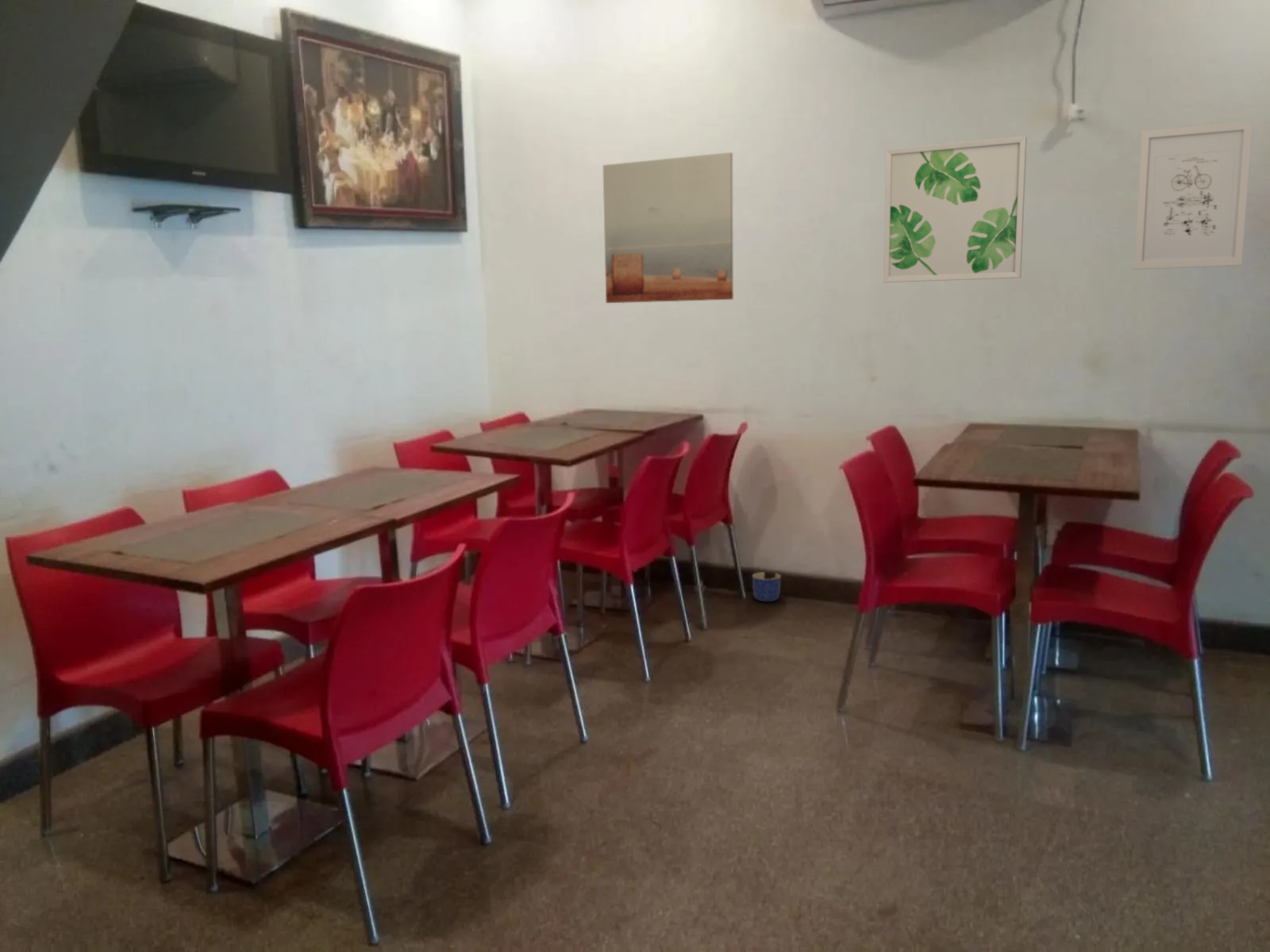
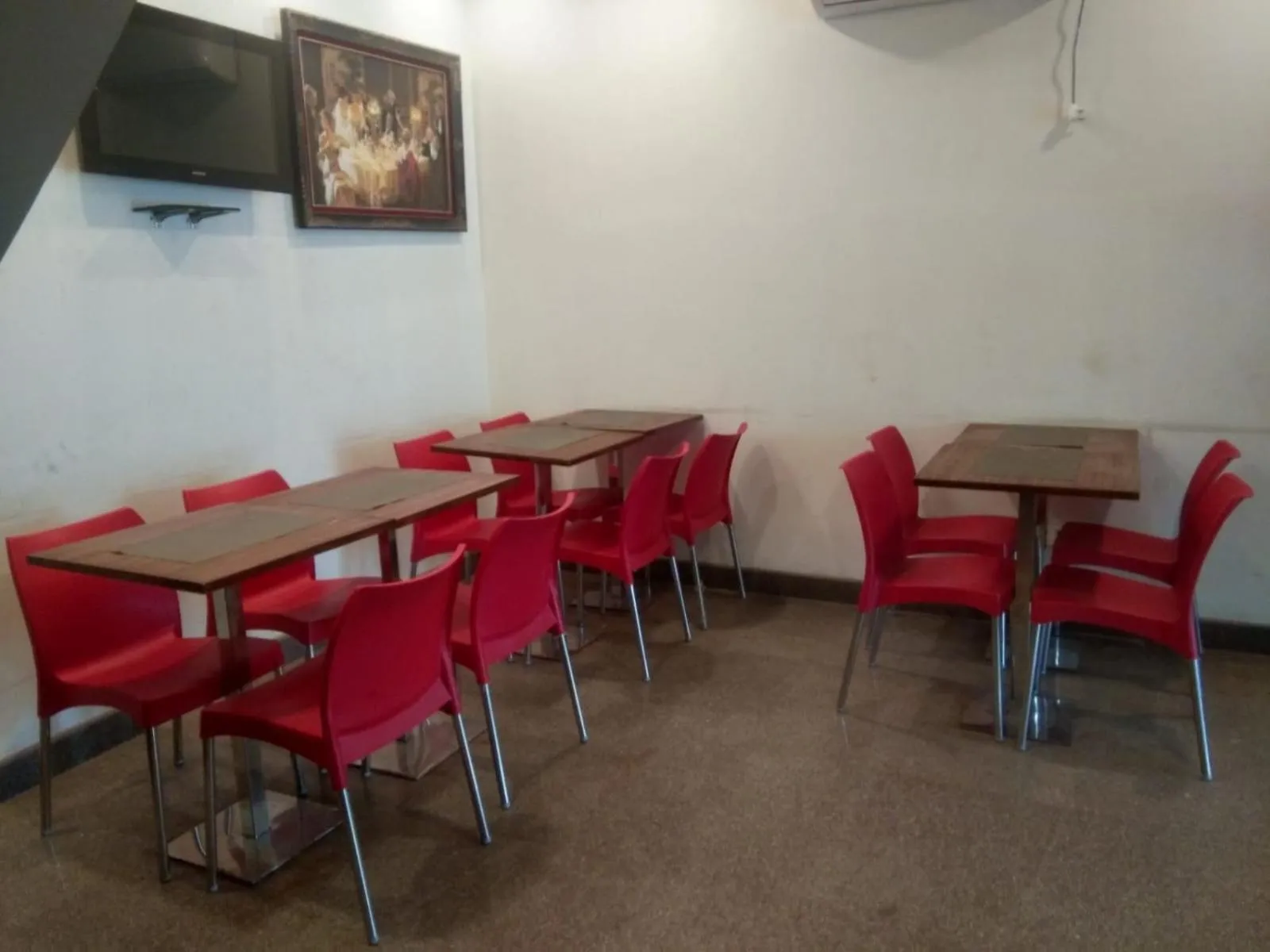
- wall art (1191, 198)
- planter (766, 587)
- wall art (952, 212)
- wall art (667, 231)
